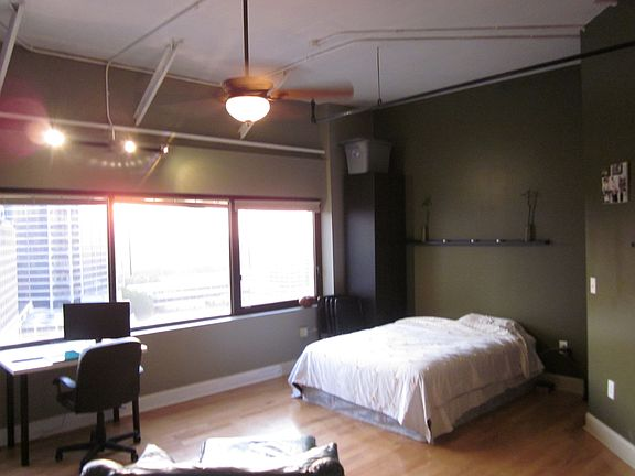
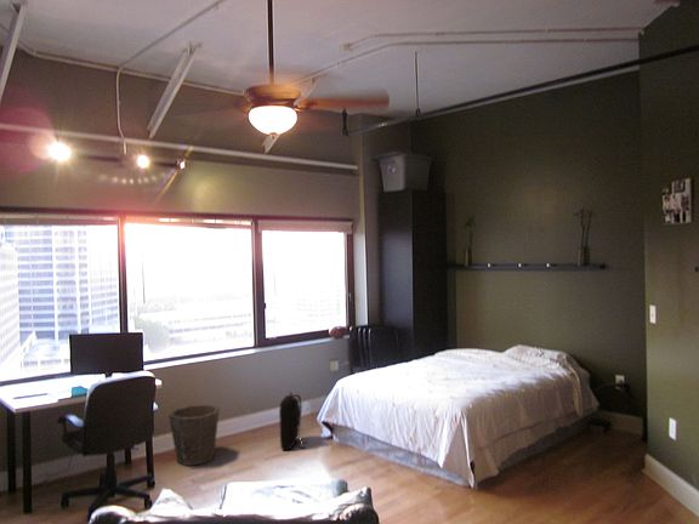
+ backpack (292, 418)
+ waste bin (194, 434)
